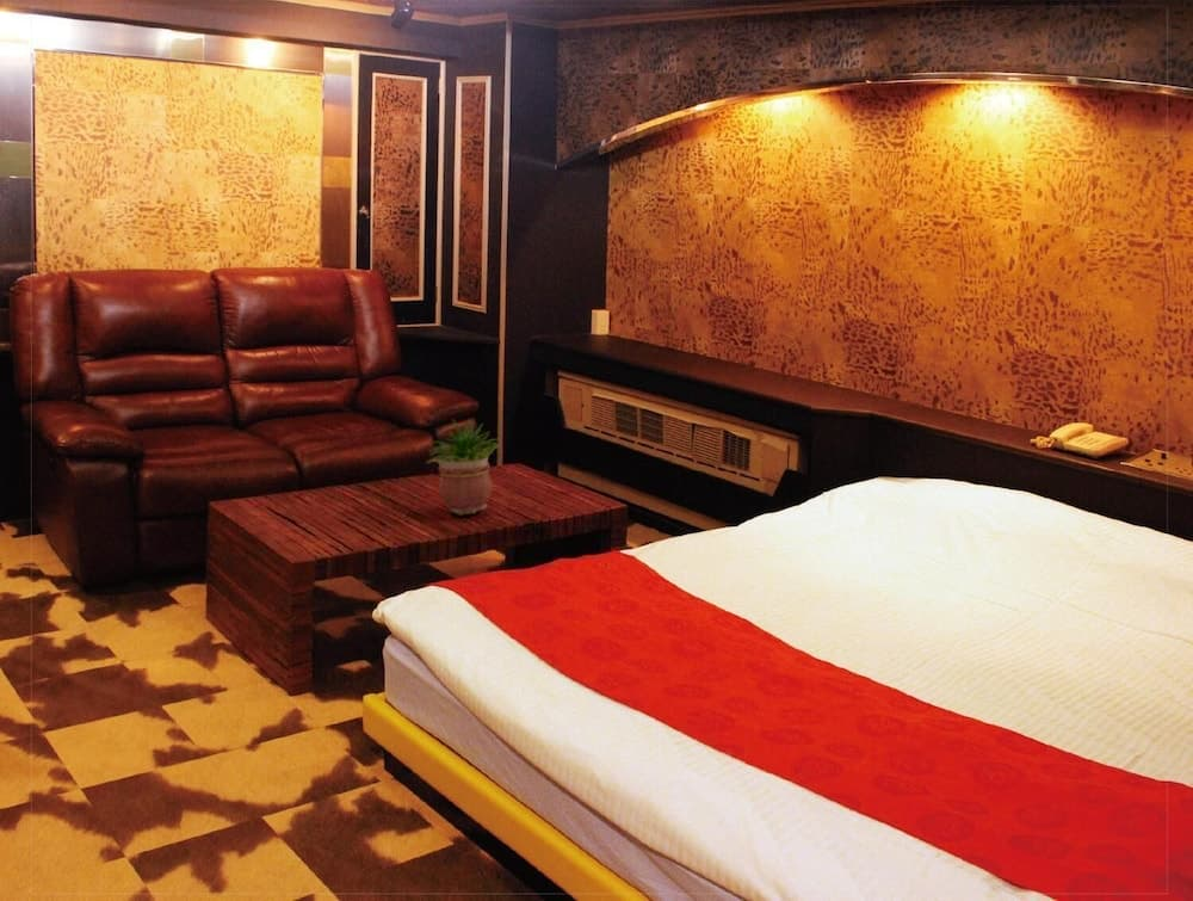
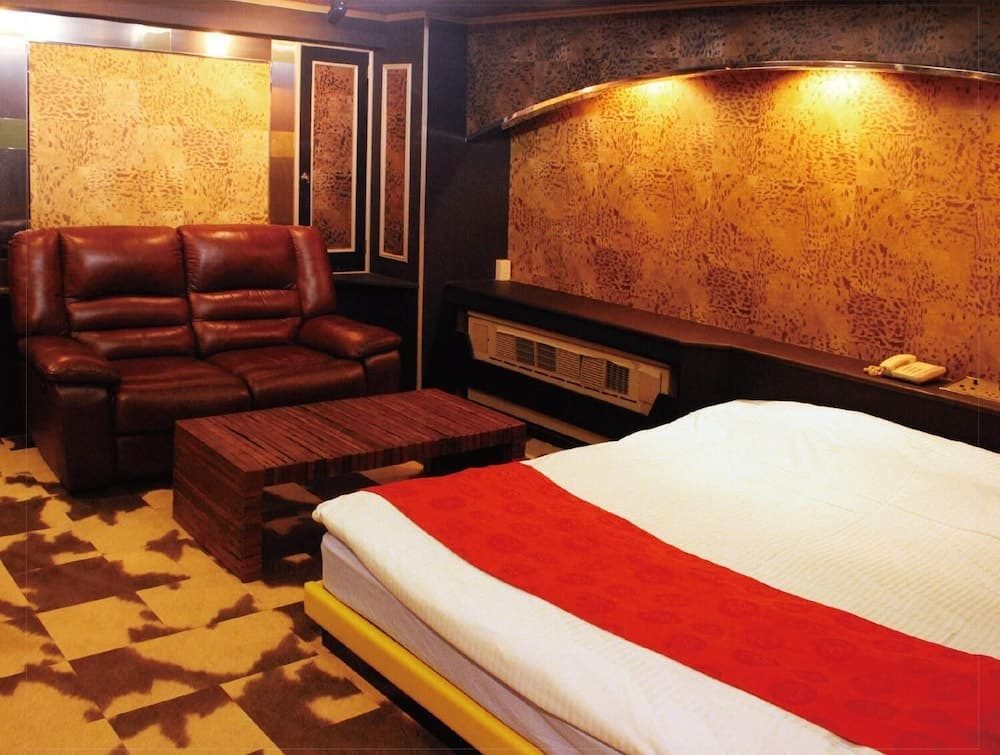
- potted plant (463, 465)
